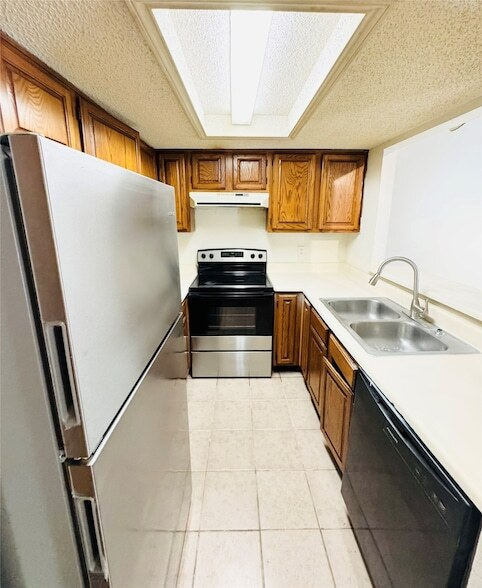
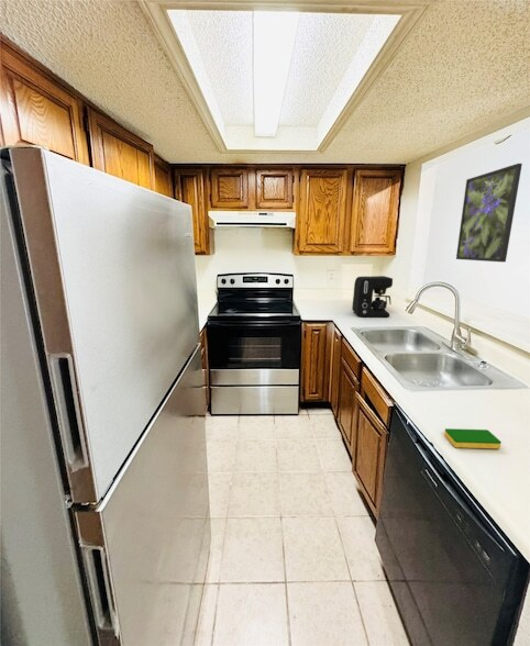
+ coffee maker (374, 296)
+ dish sponge (472, 438)
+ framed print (484, 218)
